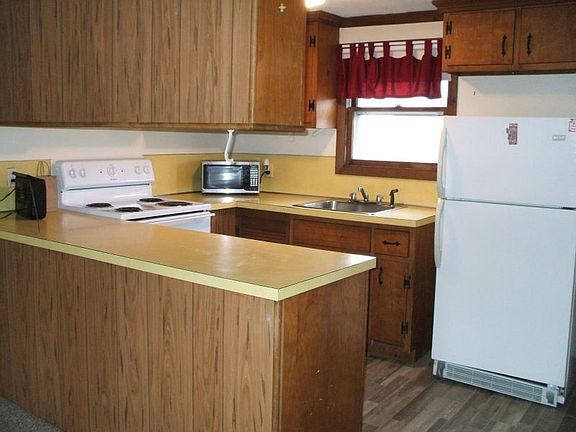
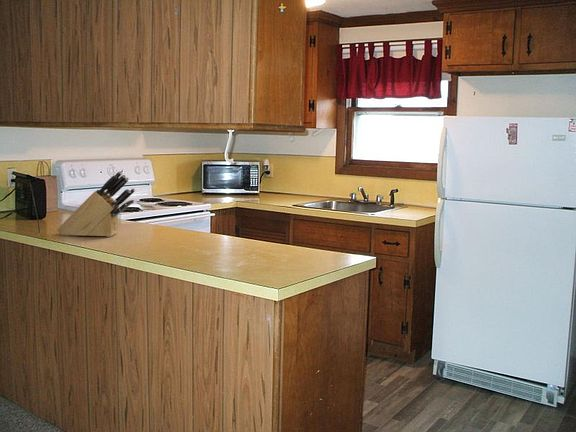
+ knife block (96, 203)
